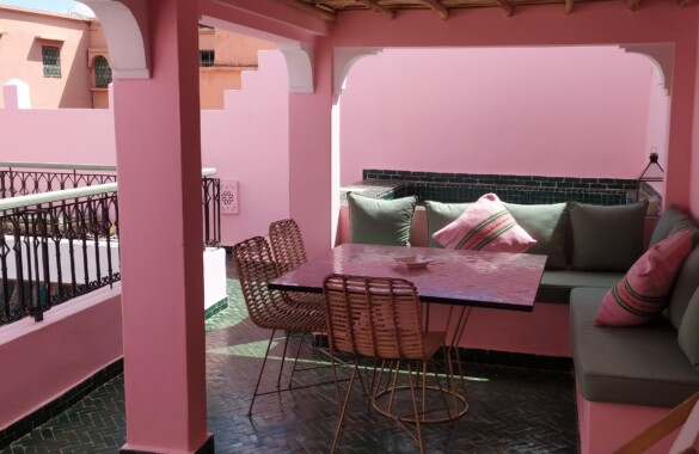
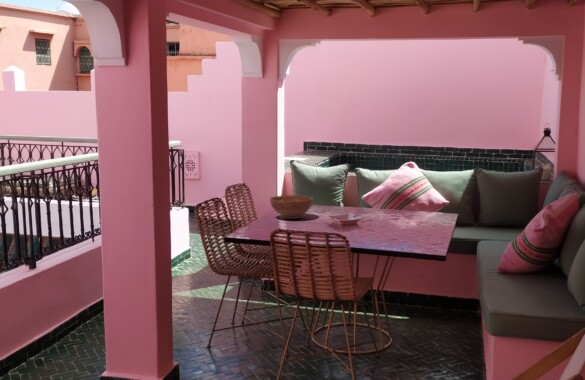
+ fruit bowl (291, 208)
